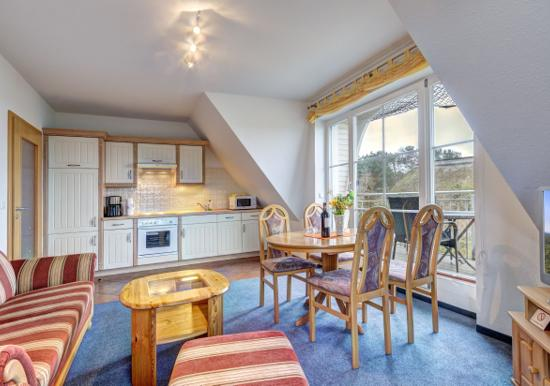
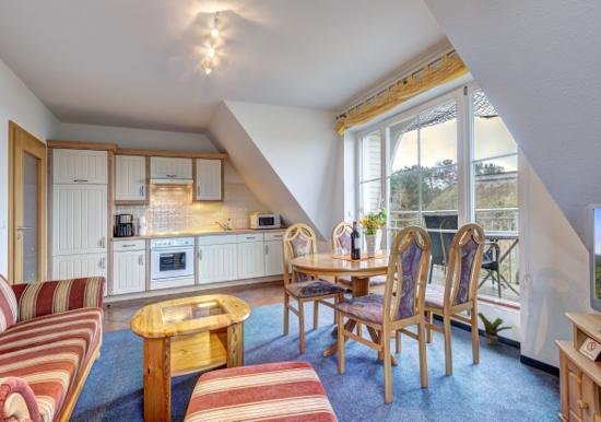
+ potted plant (491, 330)
